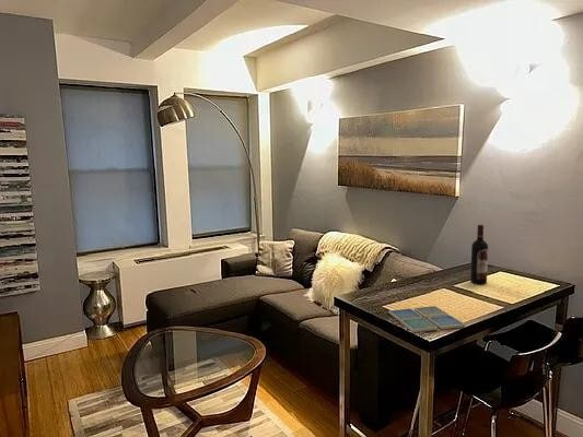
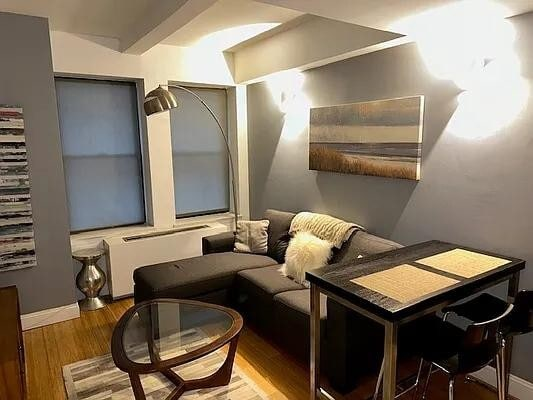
- drink coaster (424, 317)
- wine bottle (479, 253)
